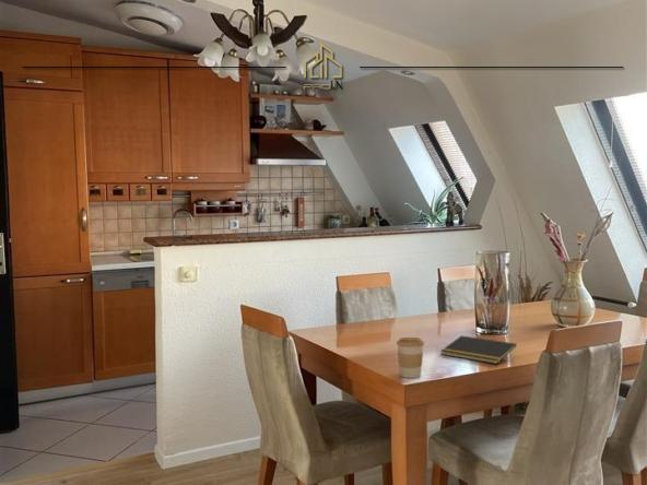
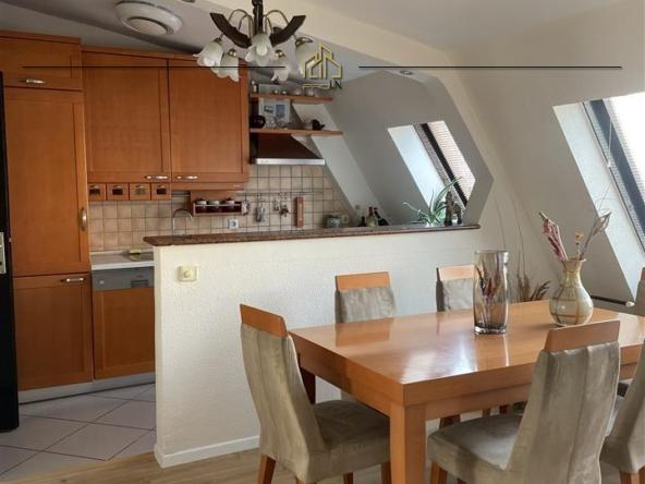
- notepad (478, 348)
- coffee cup (410, 355)
